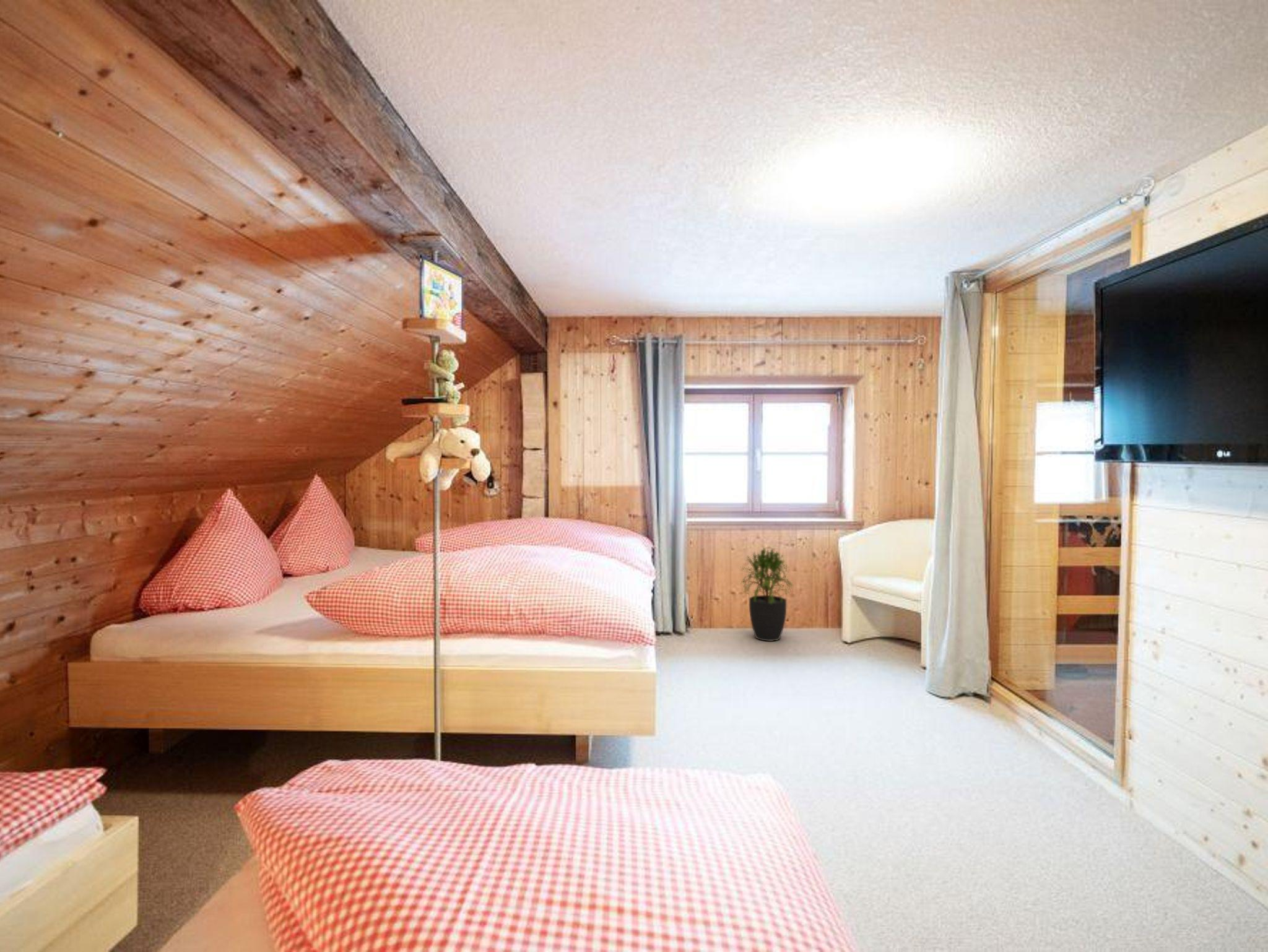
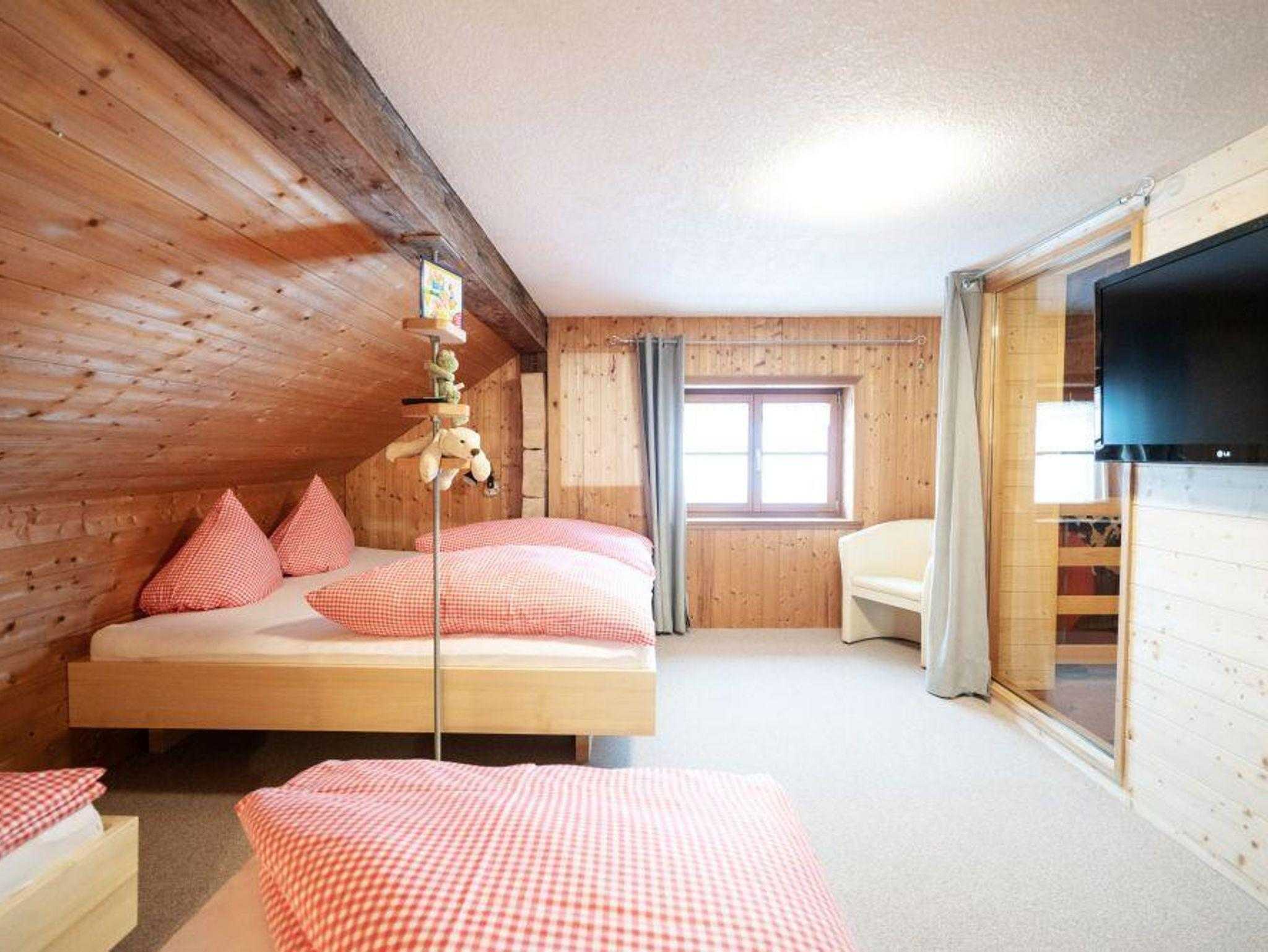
- potted plant (764, 591)
